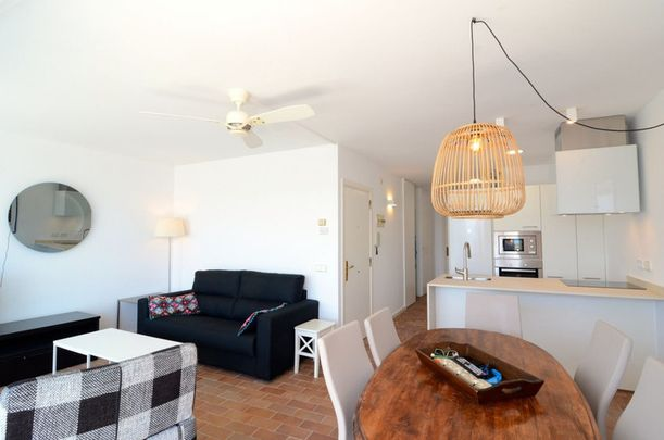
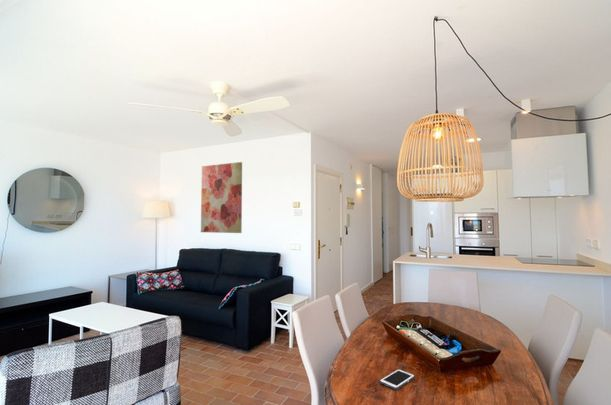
+ cell phone (397, 379)
+ wall art (220, 198)
